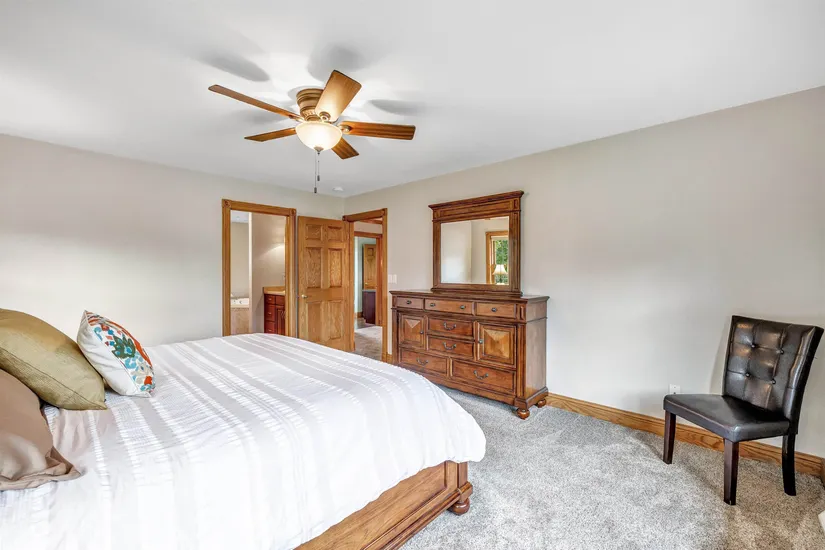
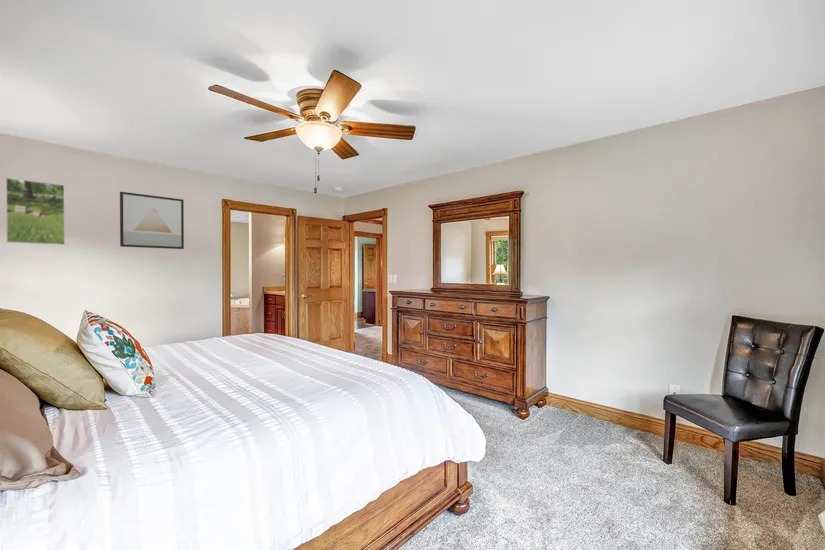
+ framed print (36, 212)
+ wall art (153, 221)
